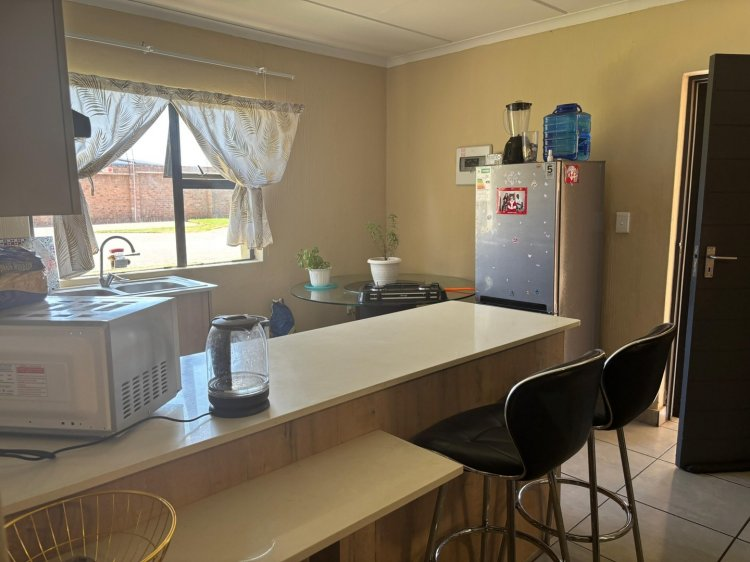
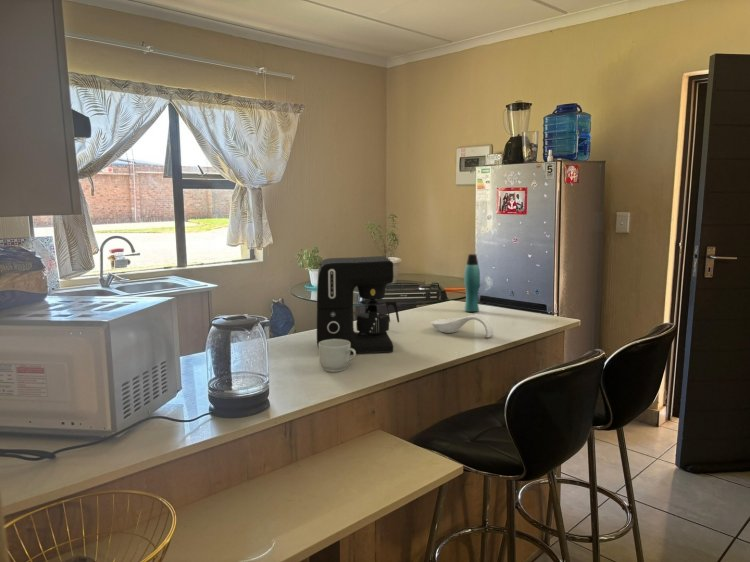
+ mug (338, 356)
+ spoon rest (461, 323)
+ coffee maker (360, 303)
+ bottle (472, 282)
